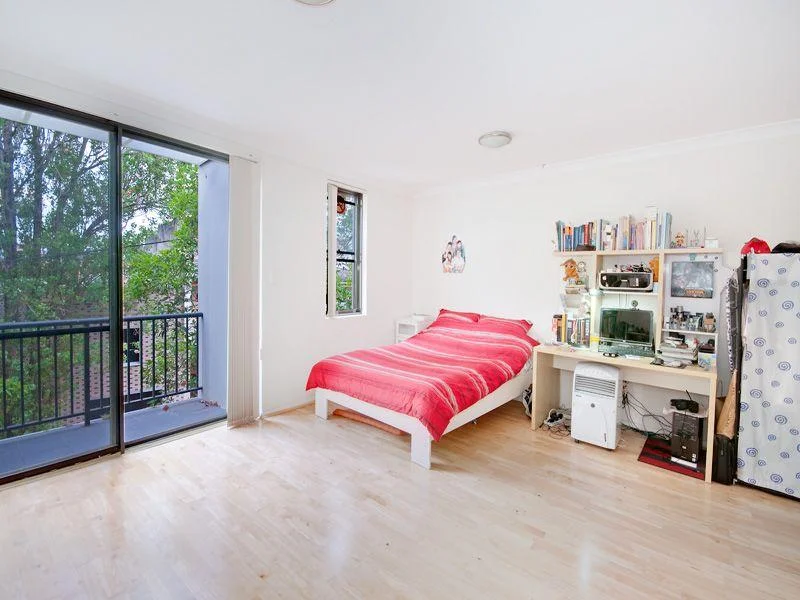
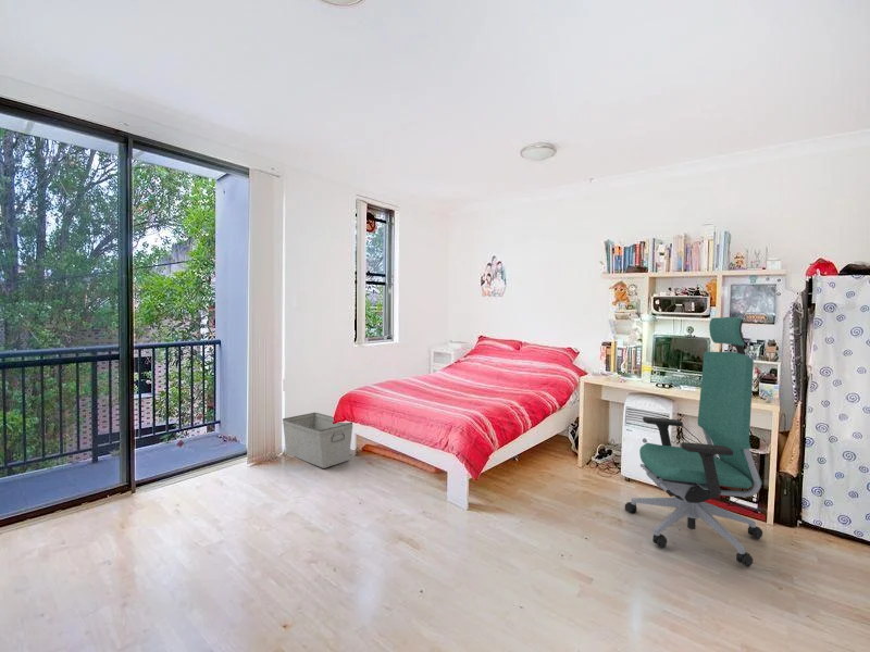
+ chair (699, 425)
+ storage bin (316, 438)
